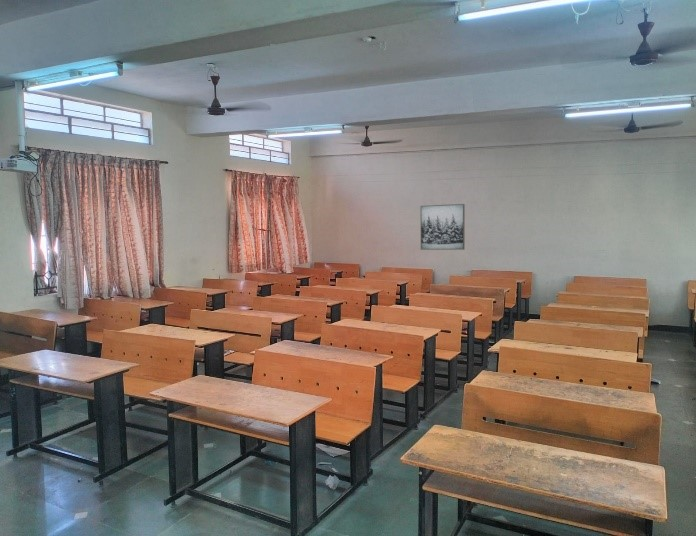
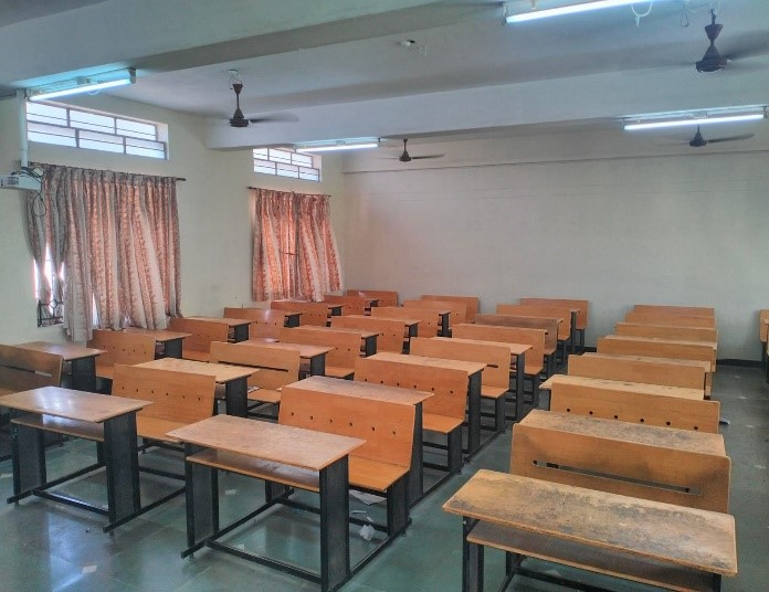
- wall art (442, 227)
